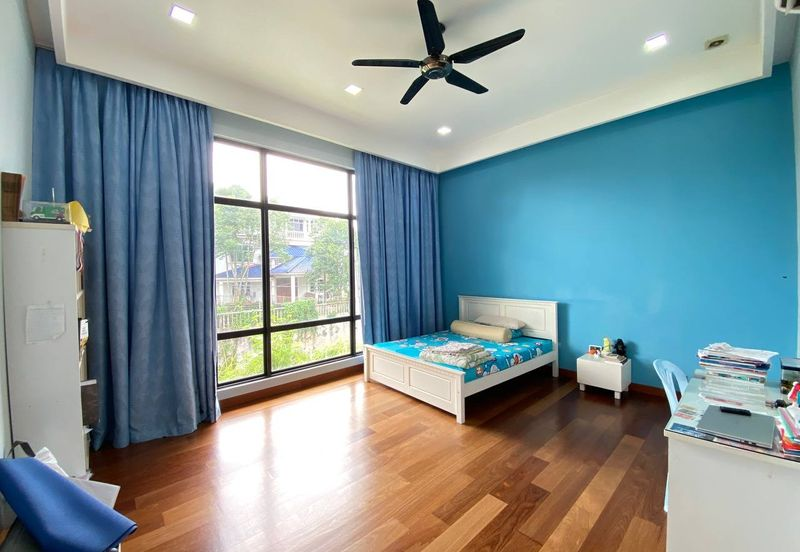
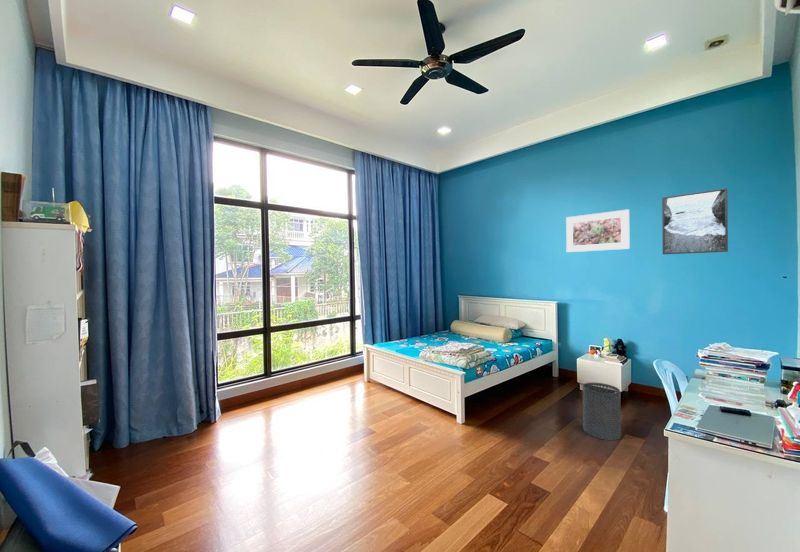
+ trash can (601, 409)
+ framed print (693, 223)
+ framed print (595, 232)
